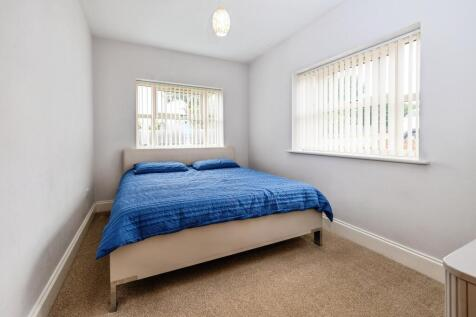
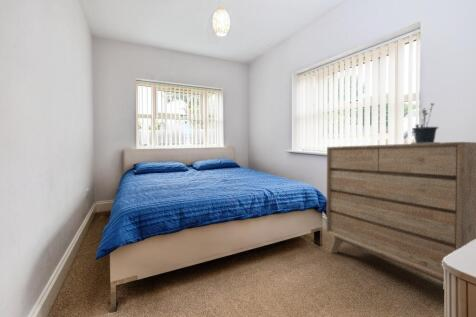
+ dresser (394, 208)
+ potted plant (426, 123)
